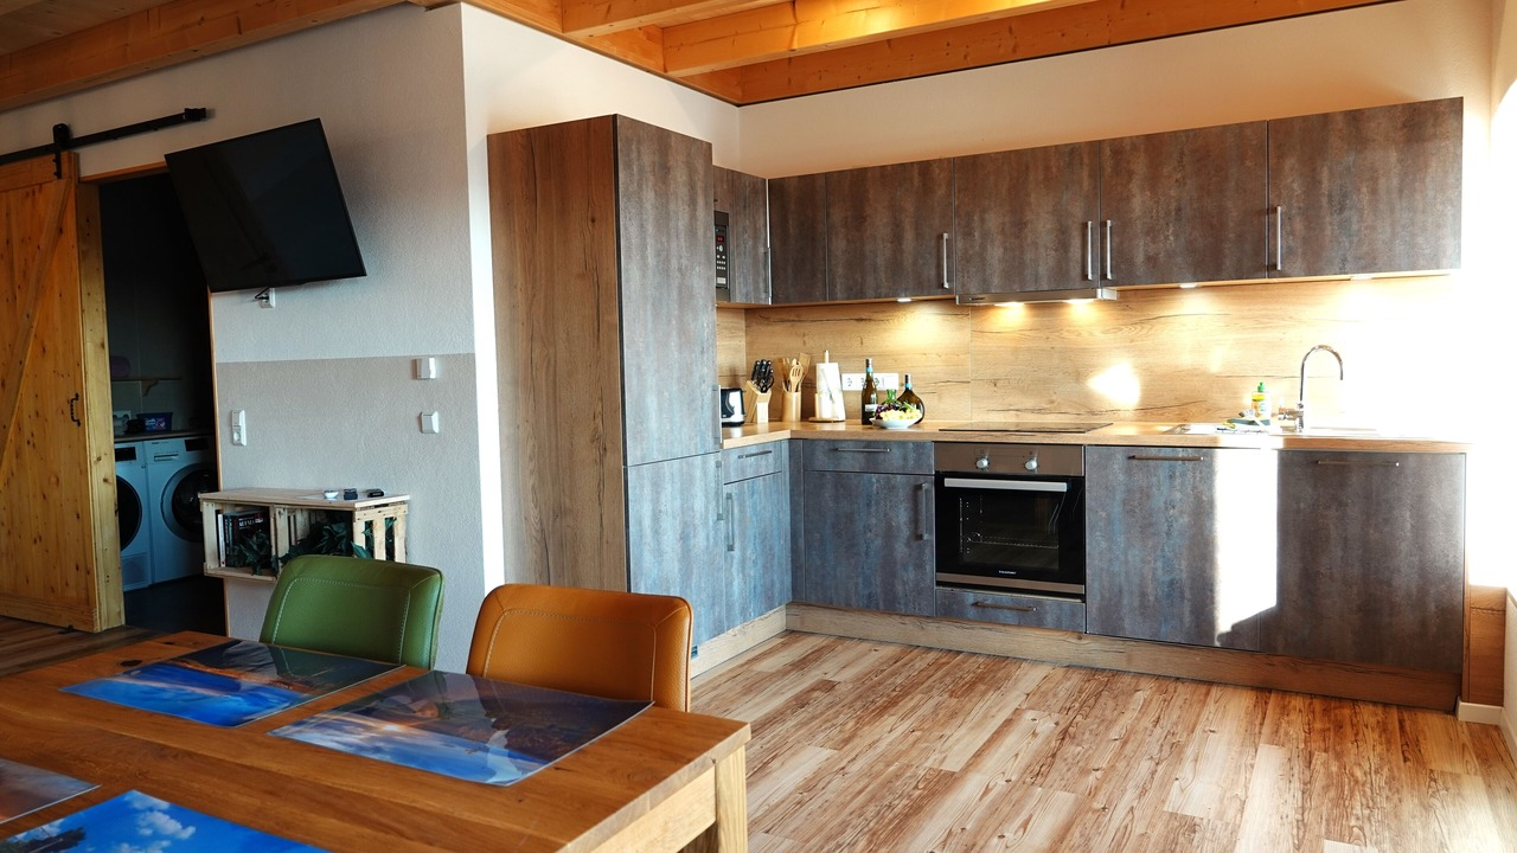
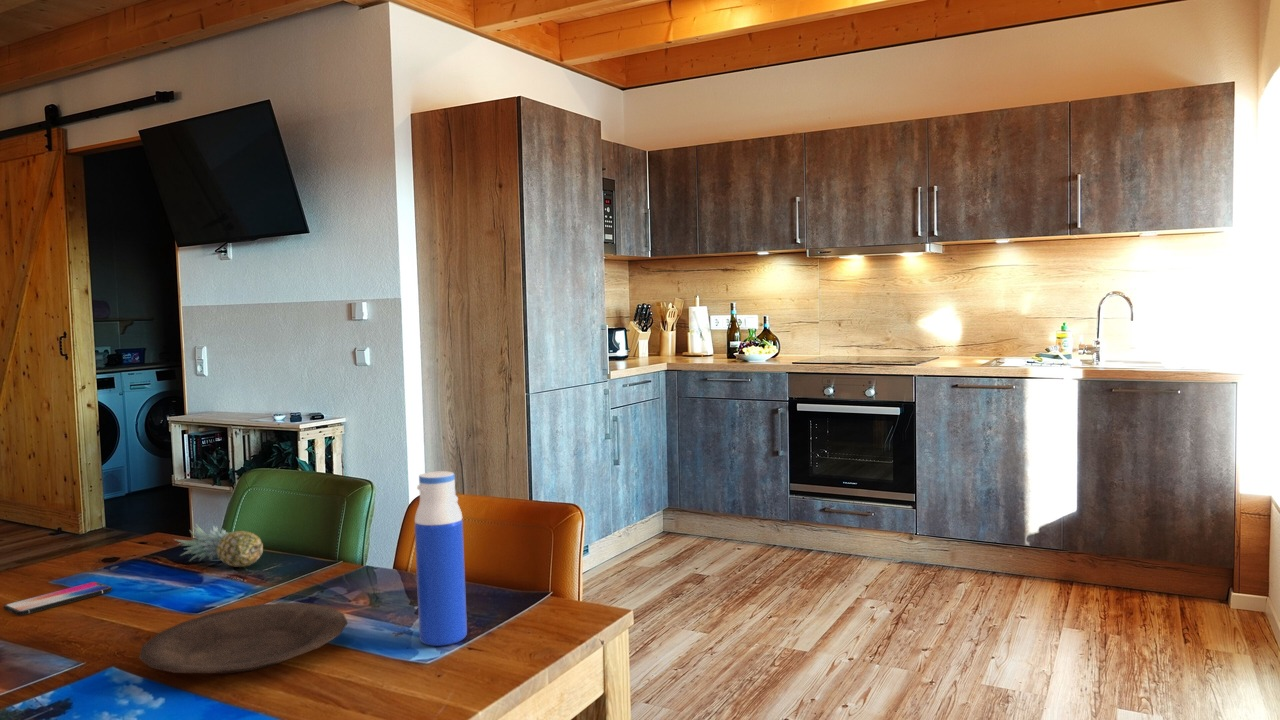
+ fruit (218, 545)
+ plate (248, 642)
+ smartphone (59, 597)
+ water bottle (440, 556)
